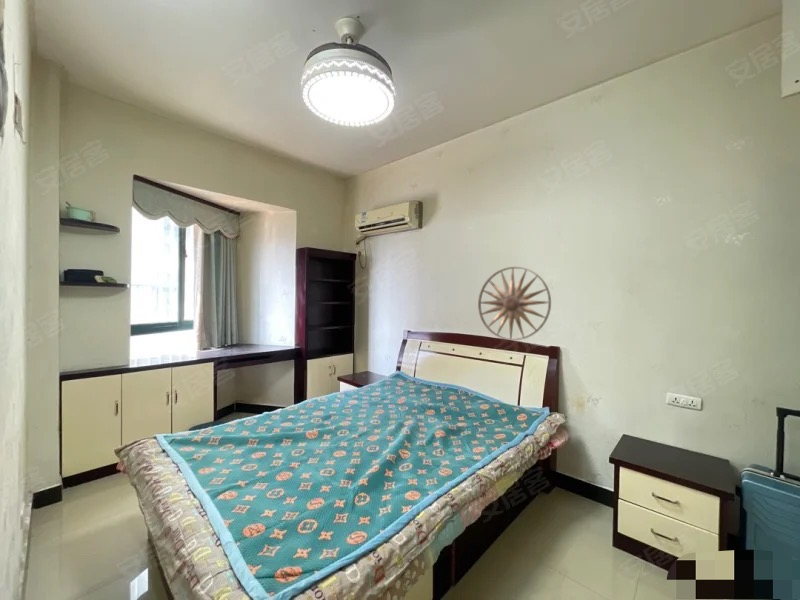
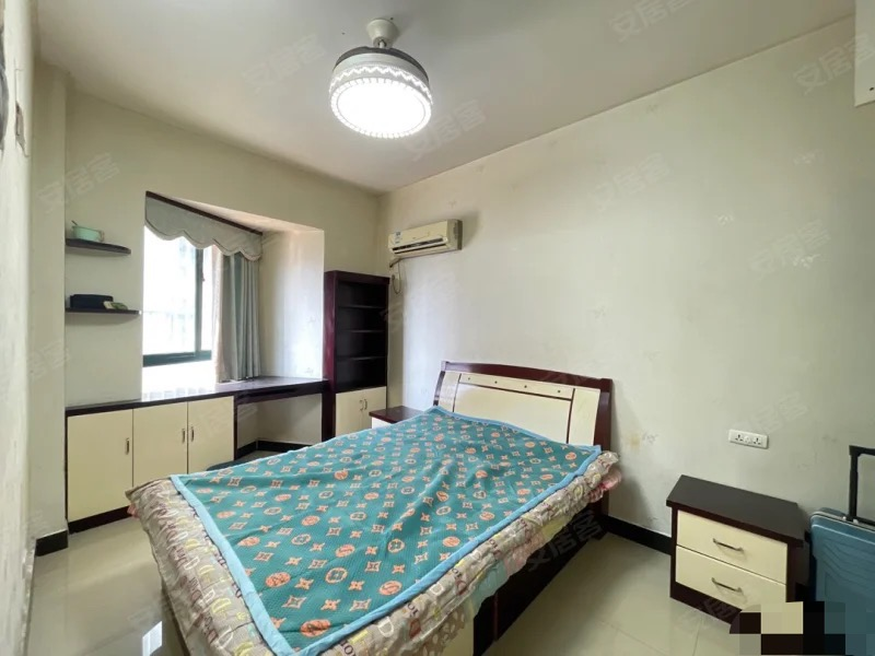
- wall art (512, 303)
